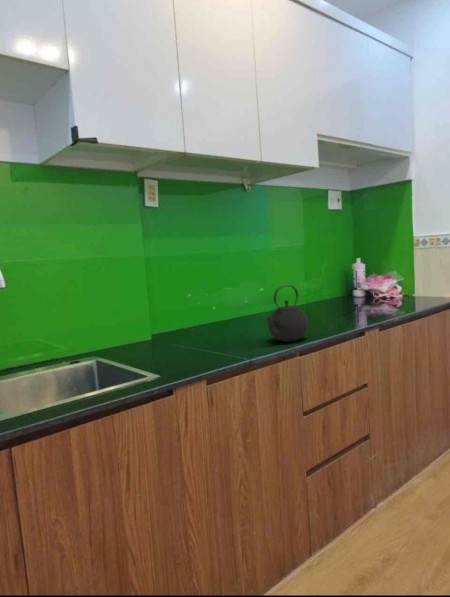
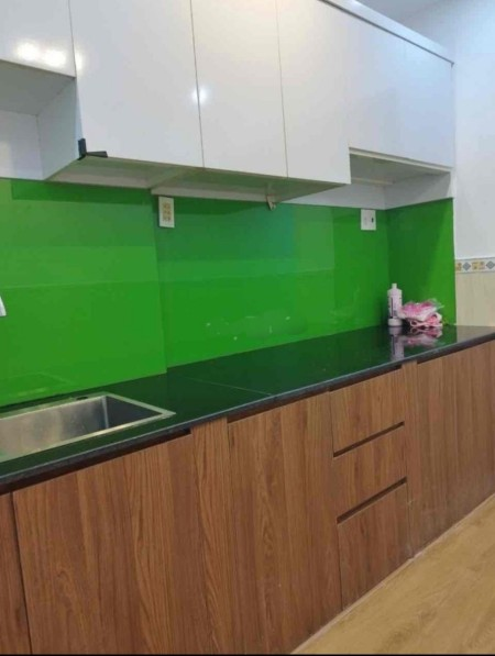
- kettle (283, 313)
